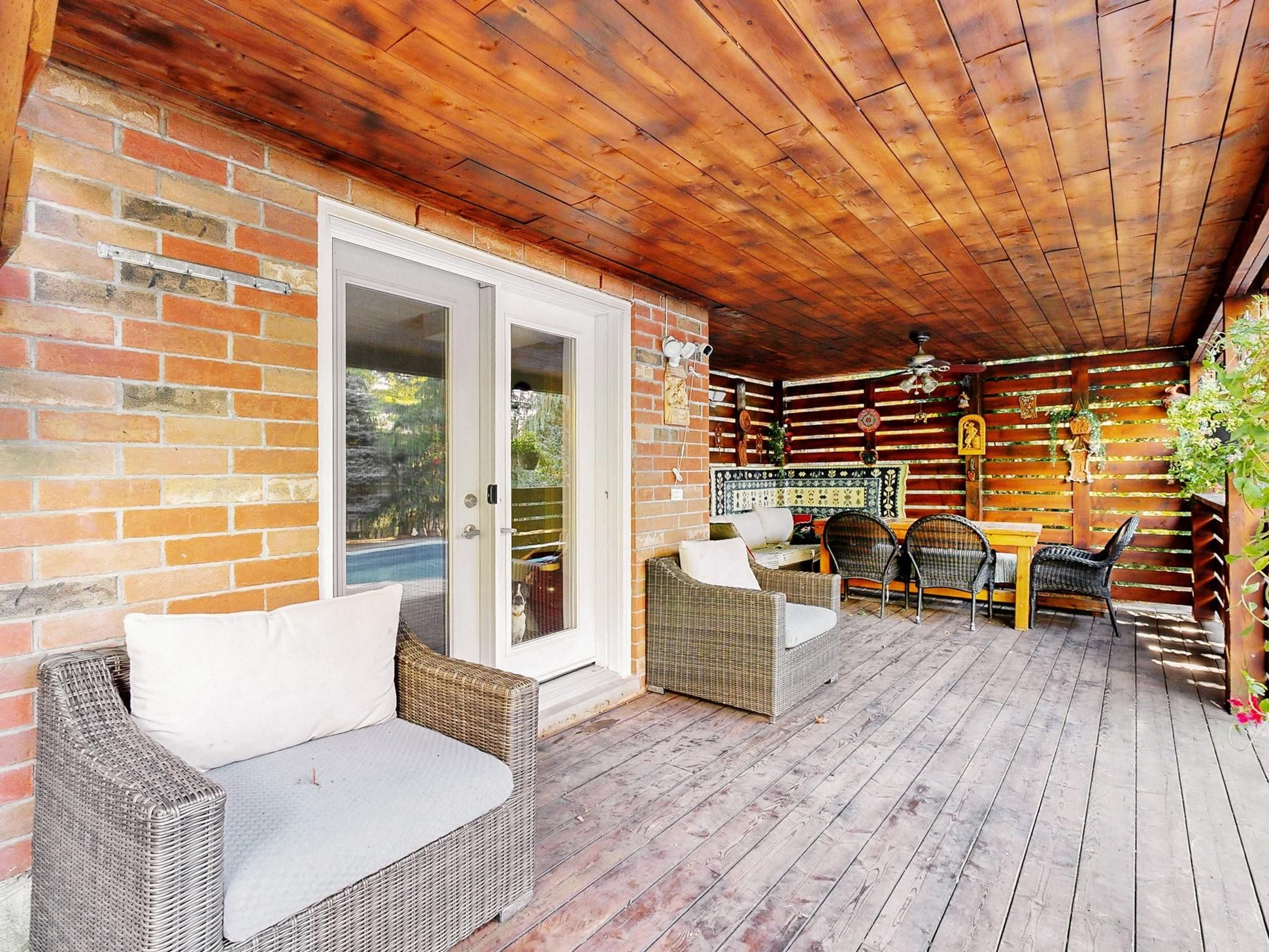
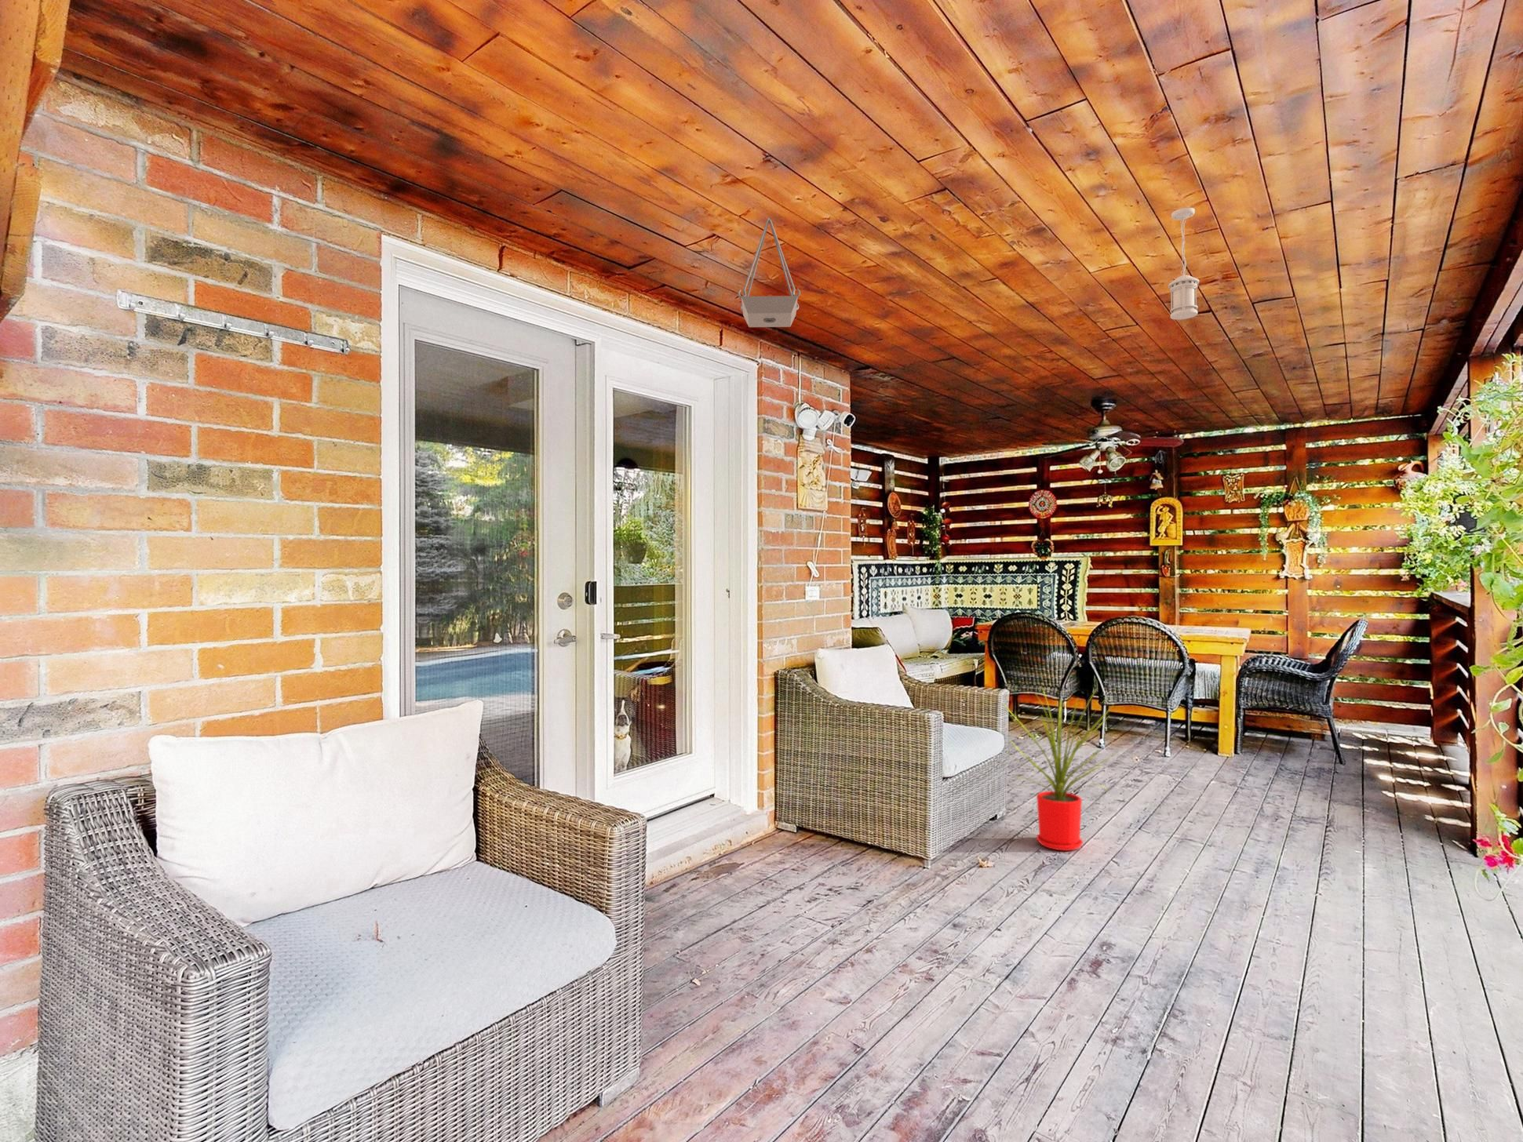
+ hanging planter (756, 265)
+ hanging lantern (1183, 264)
+ house plant (1056, 767)
